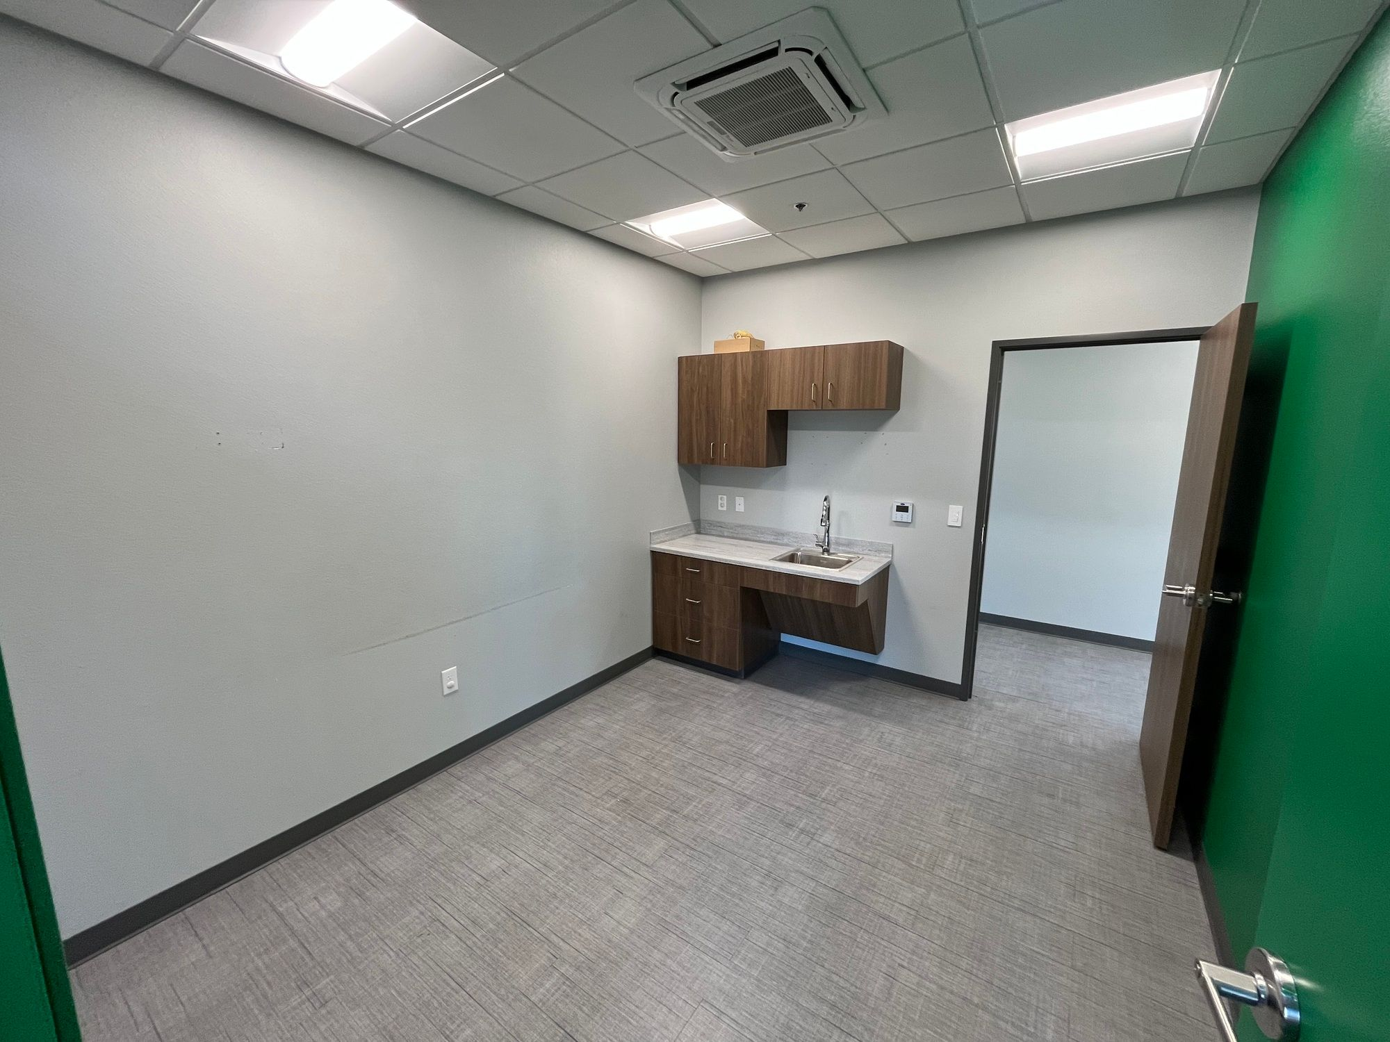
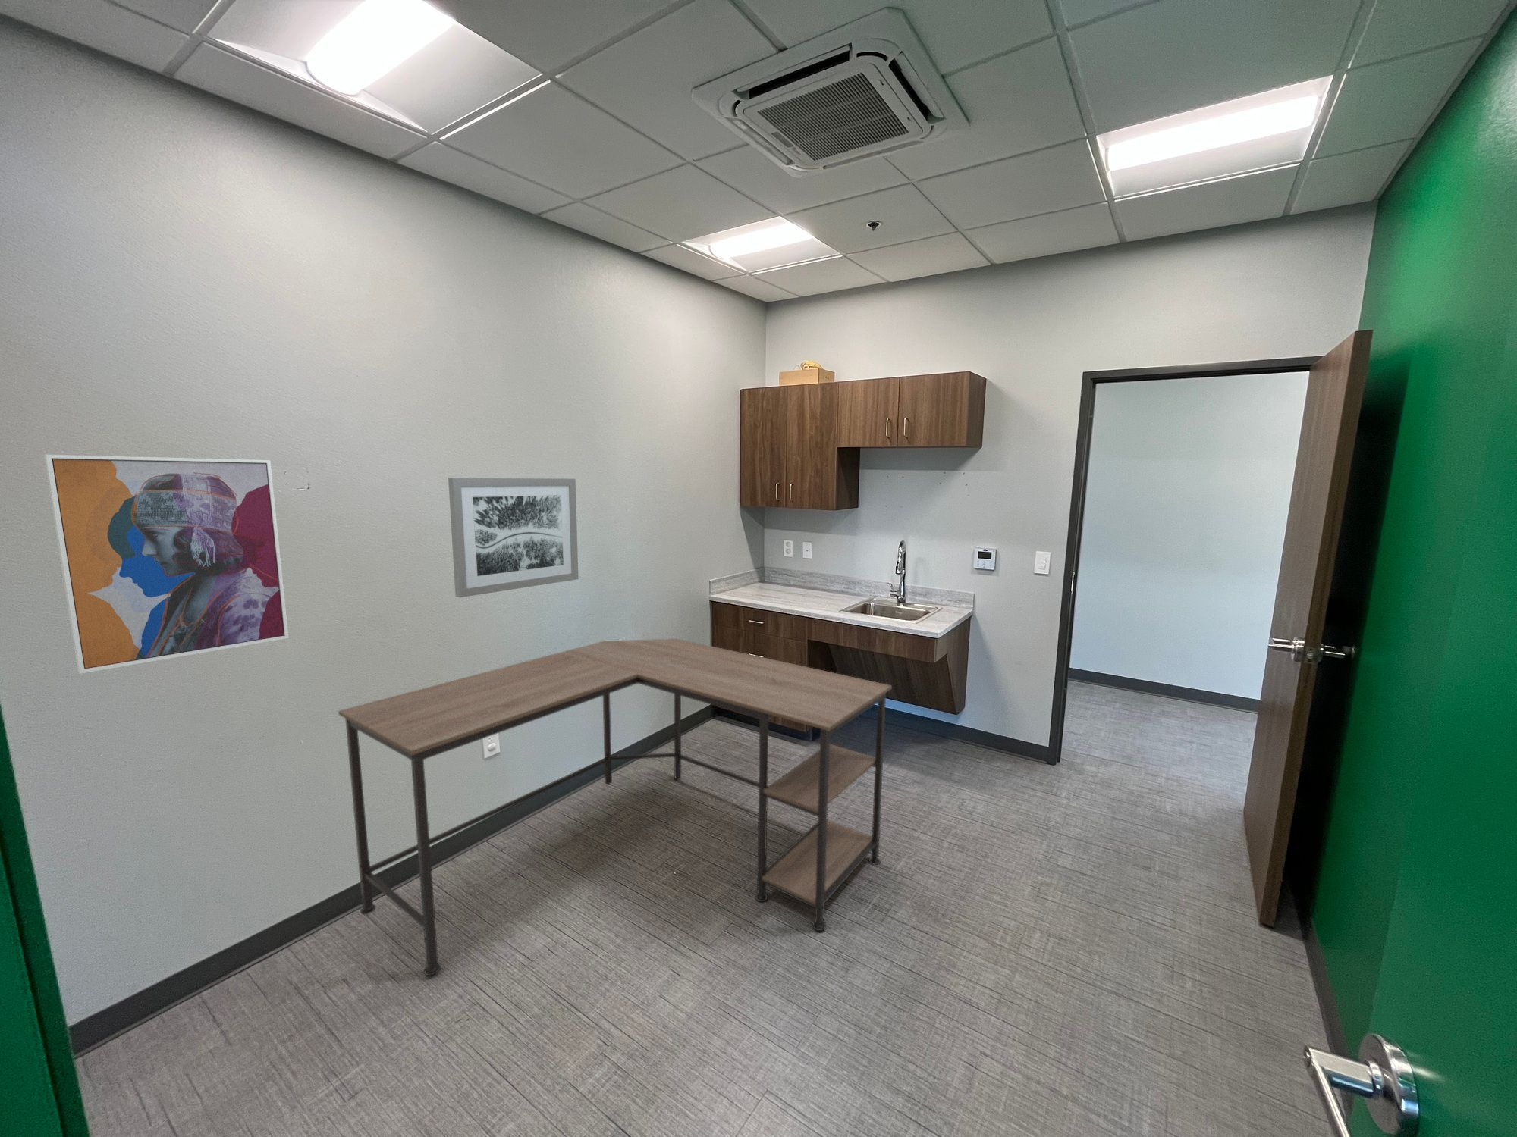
+ desk (612, 782)
+ wall art (182, 557)
+ wall art (520, 533)
